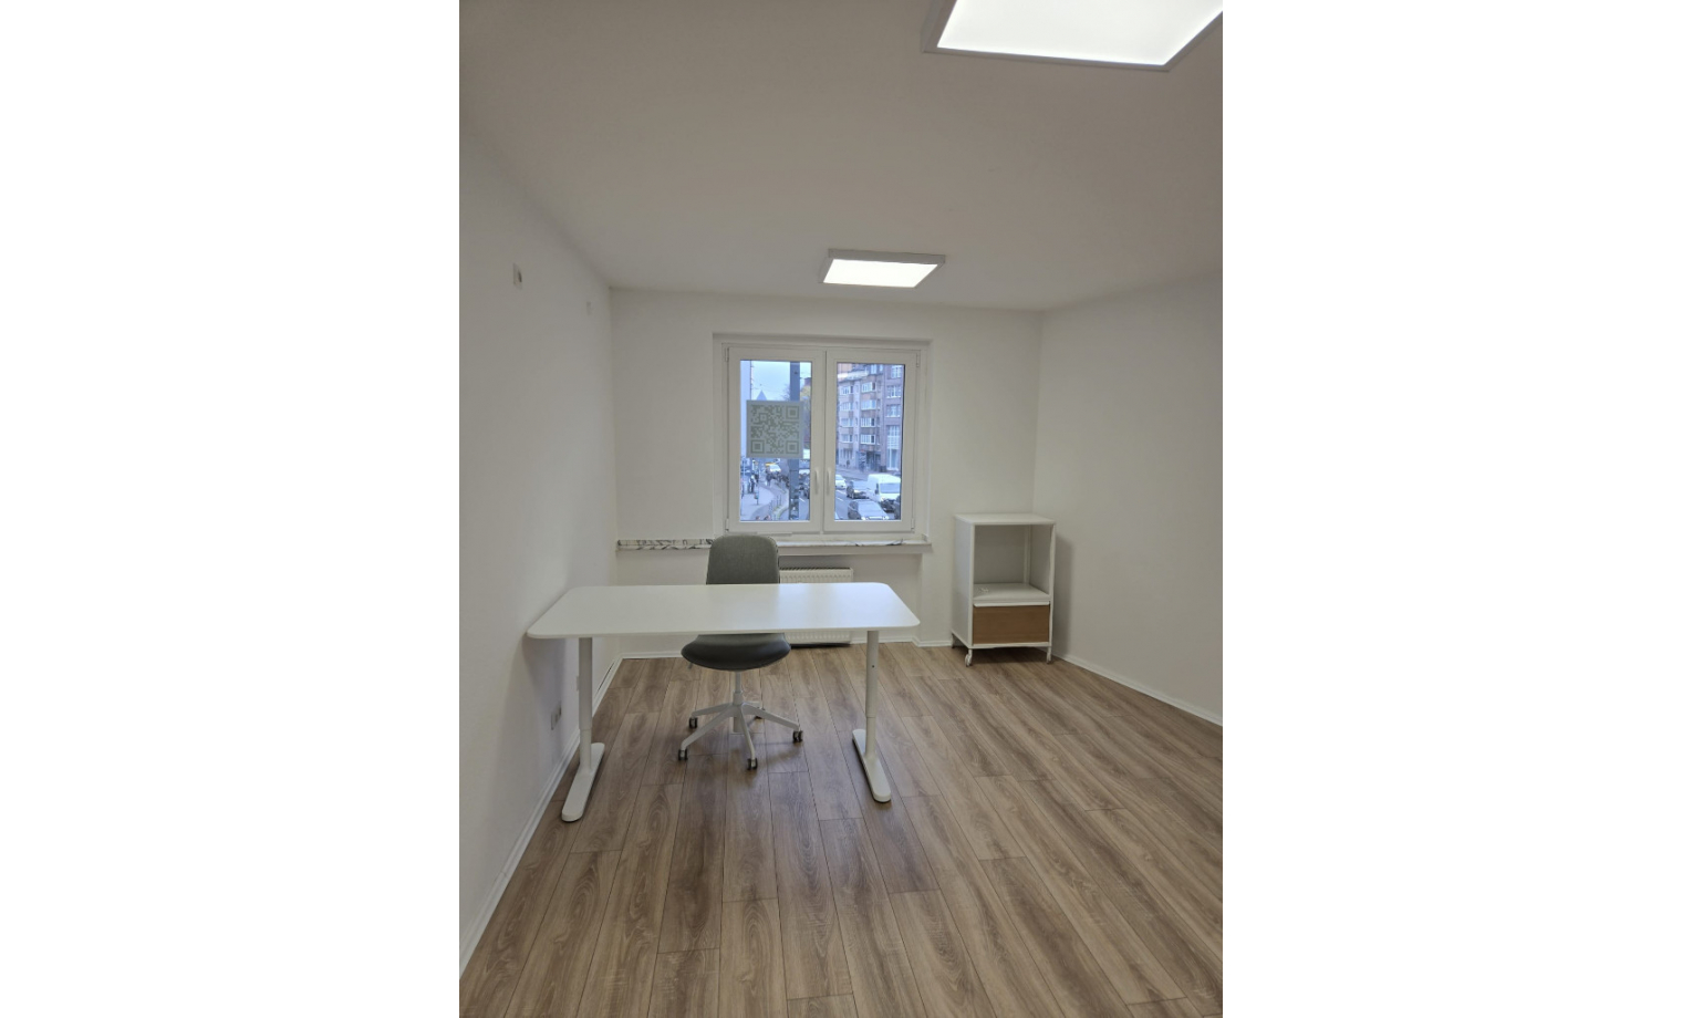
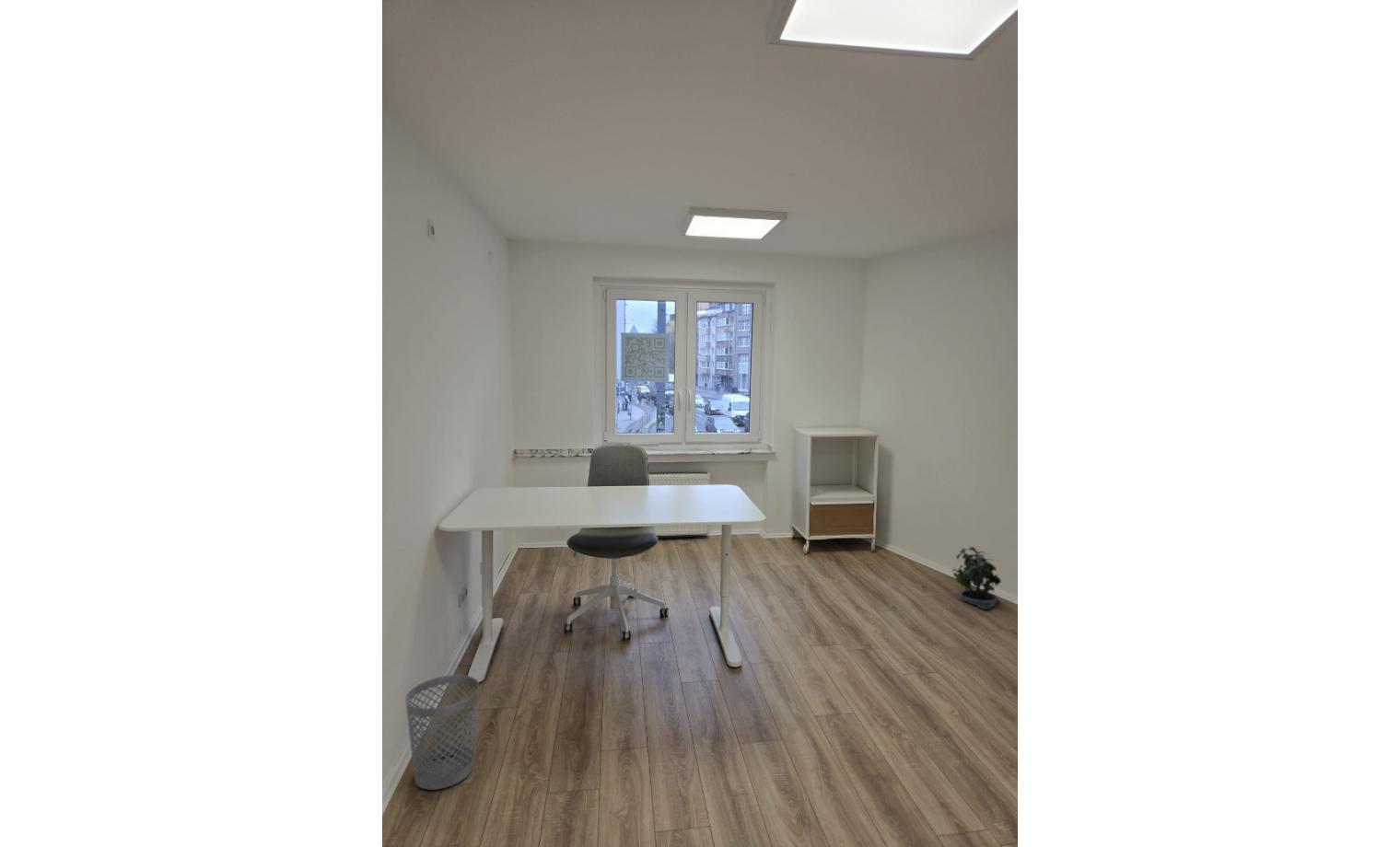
+ wastebasket (443, 731)
+ potted plant (976, 573)
